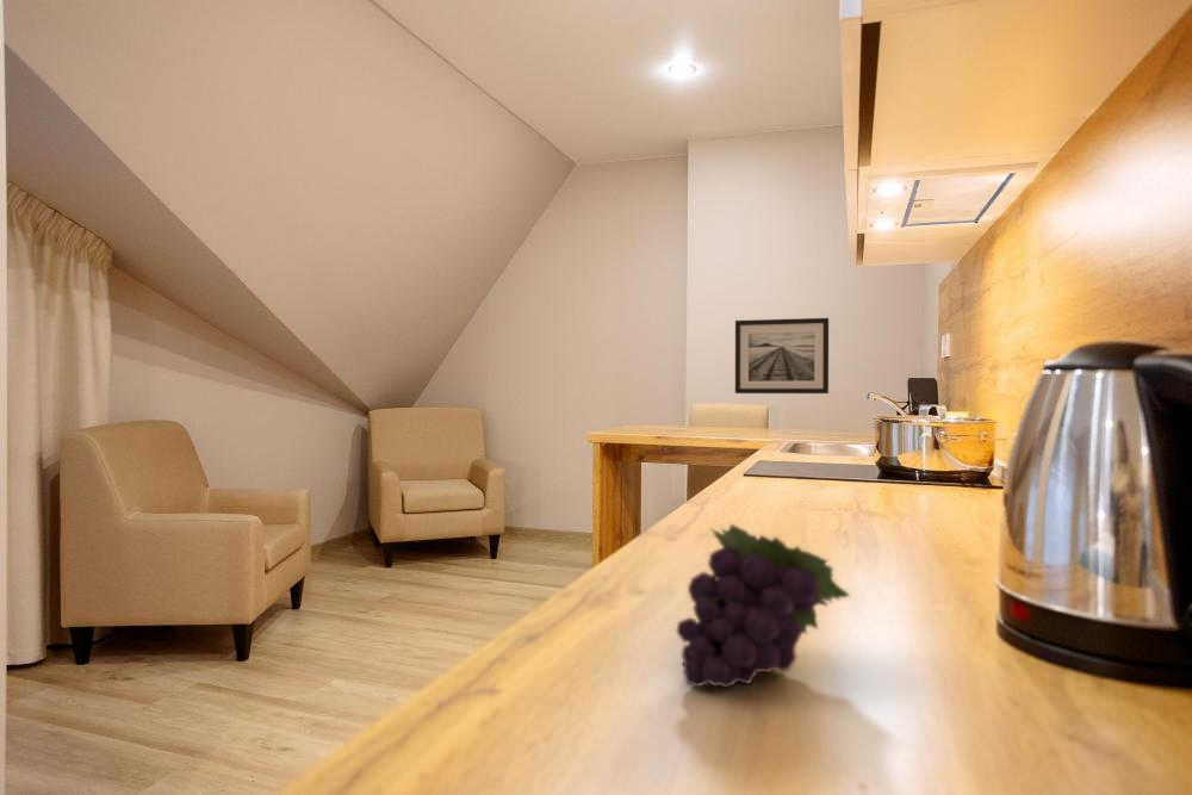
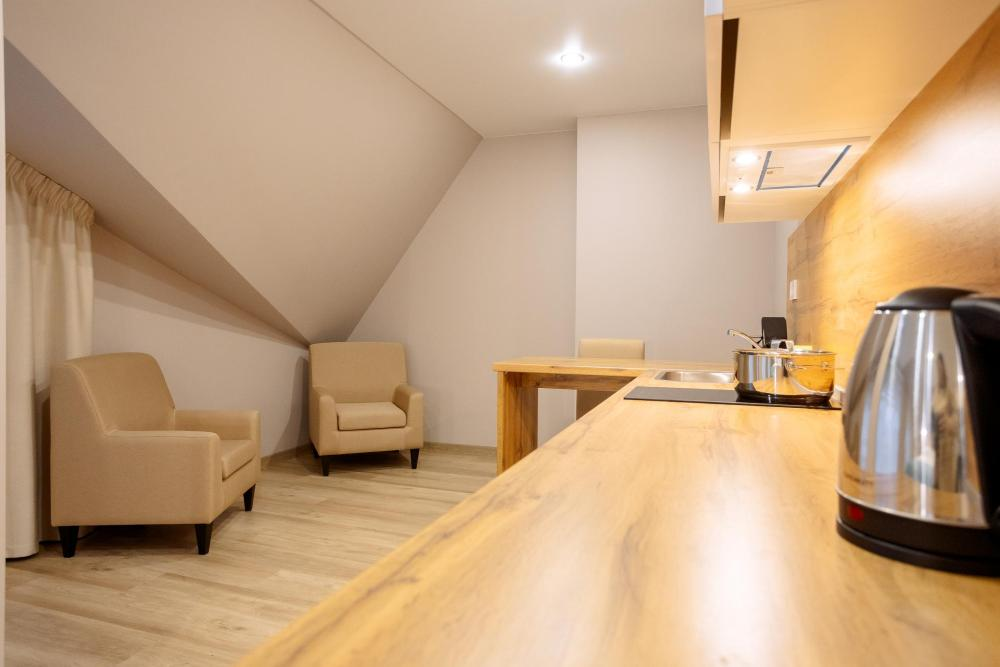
- wall art (781, 356)
- fruit (759, 597)
